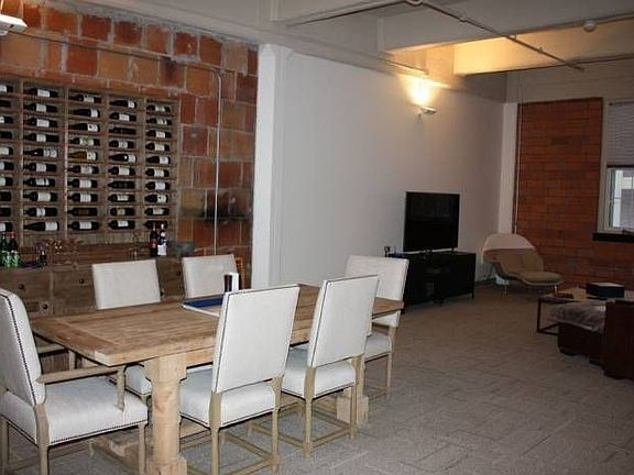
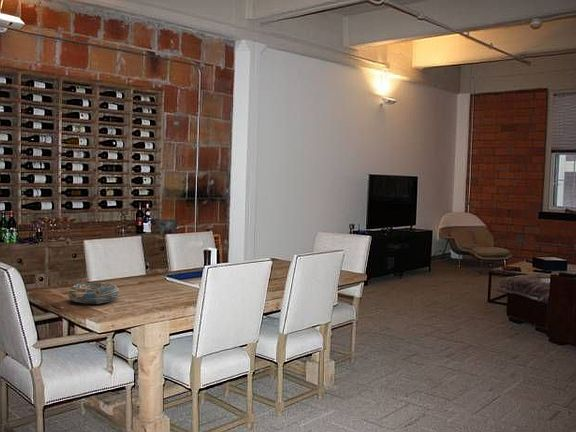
+ decorative bowl (93, 292)
